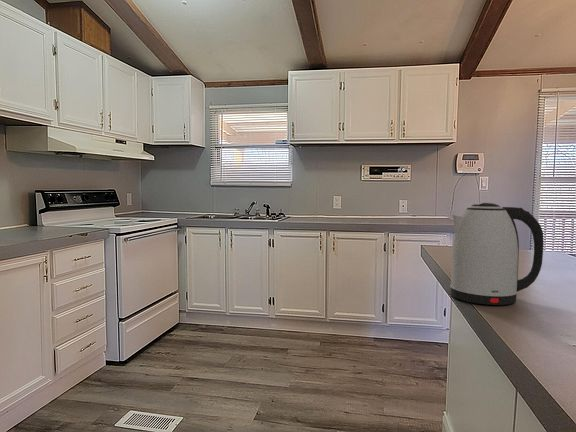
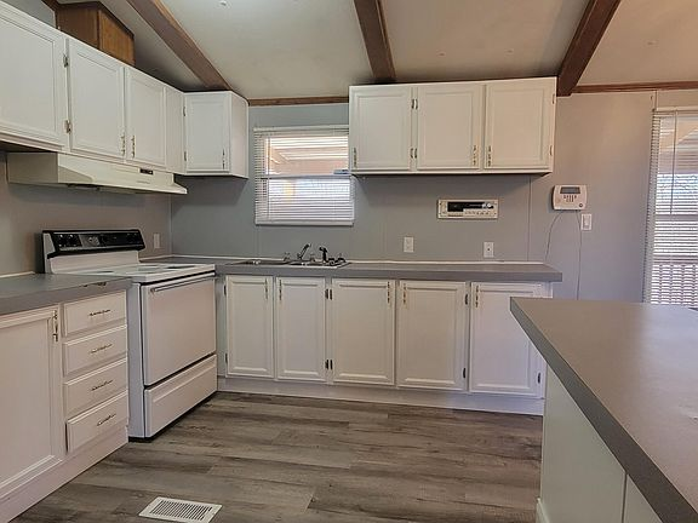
- kettle (496, 250)
